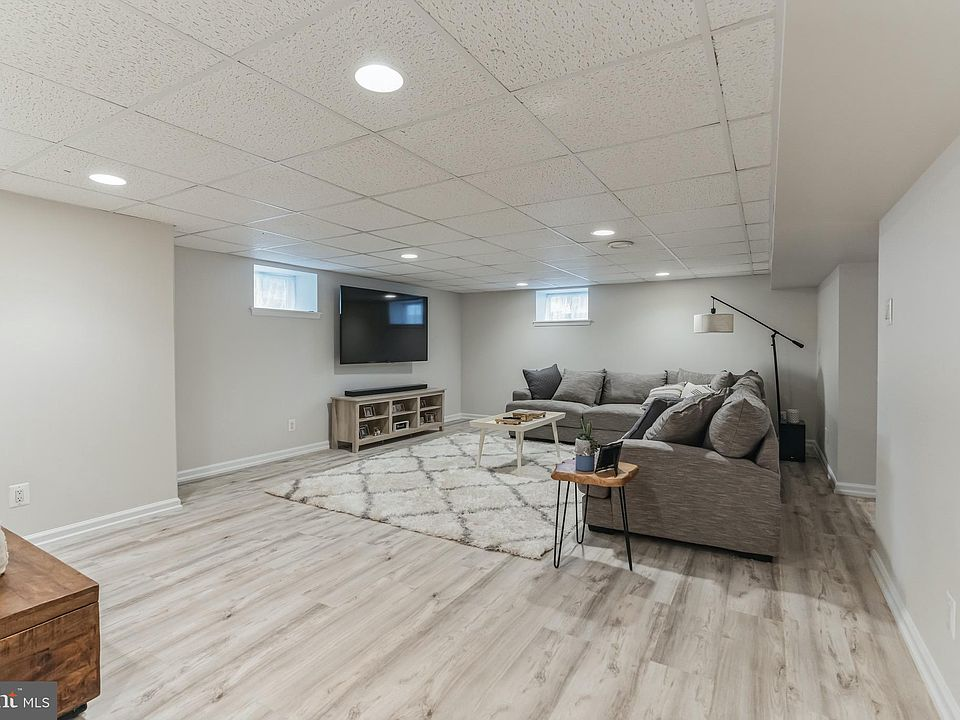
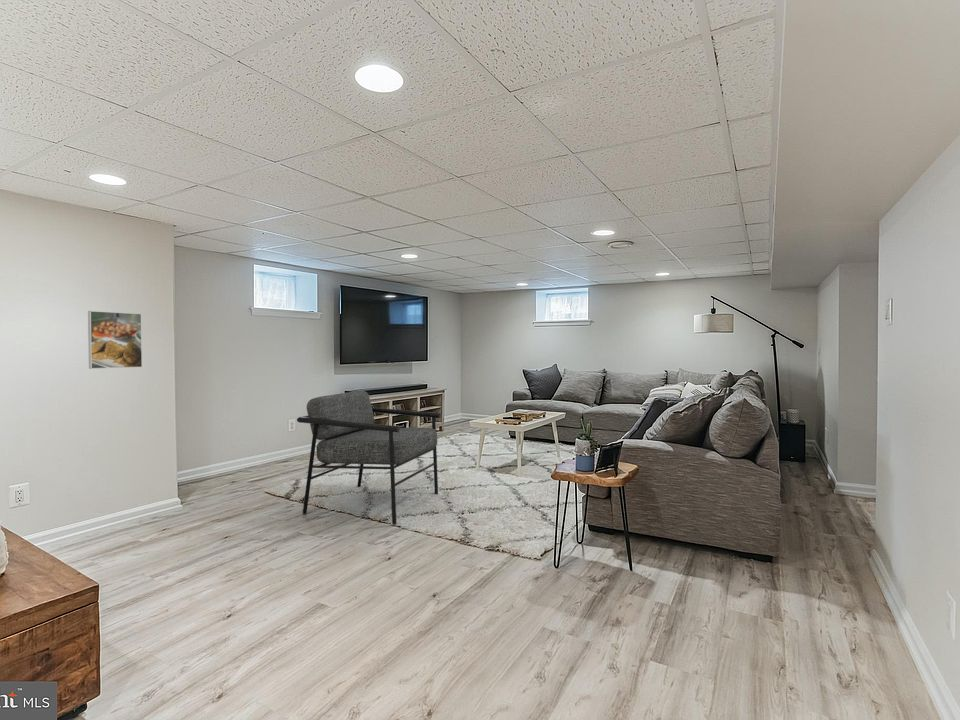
+ armchair (374, 448)
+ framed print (116, 340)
